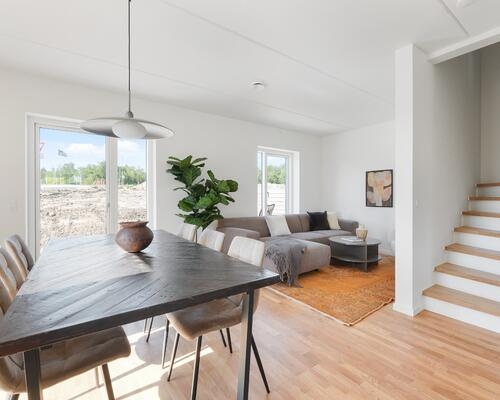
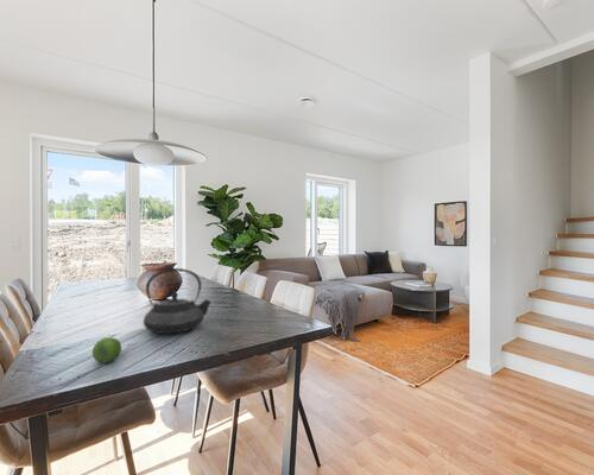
+ teapot (178, 299)
+ fruit (105, 349)
